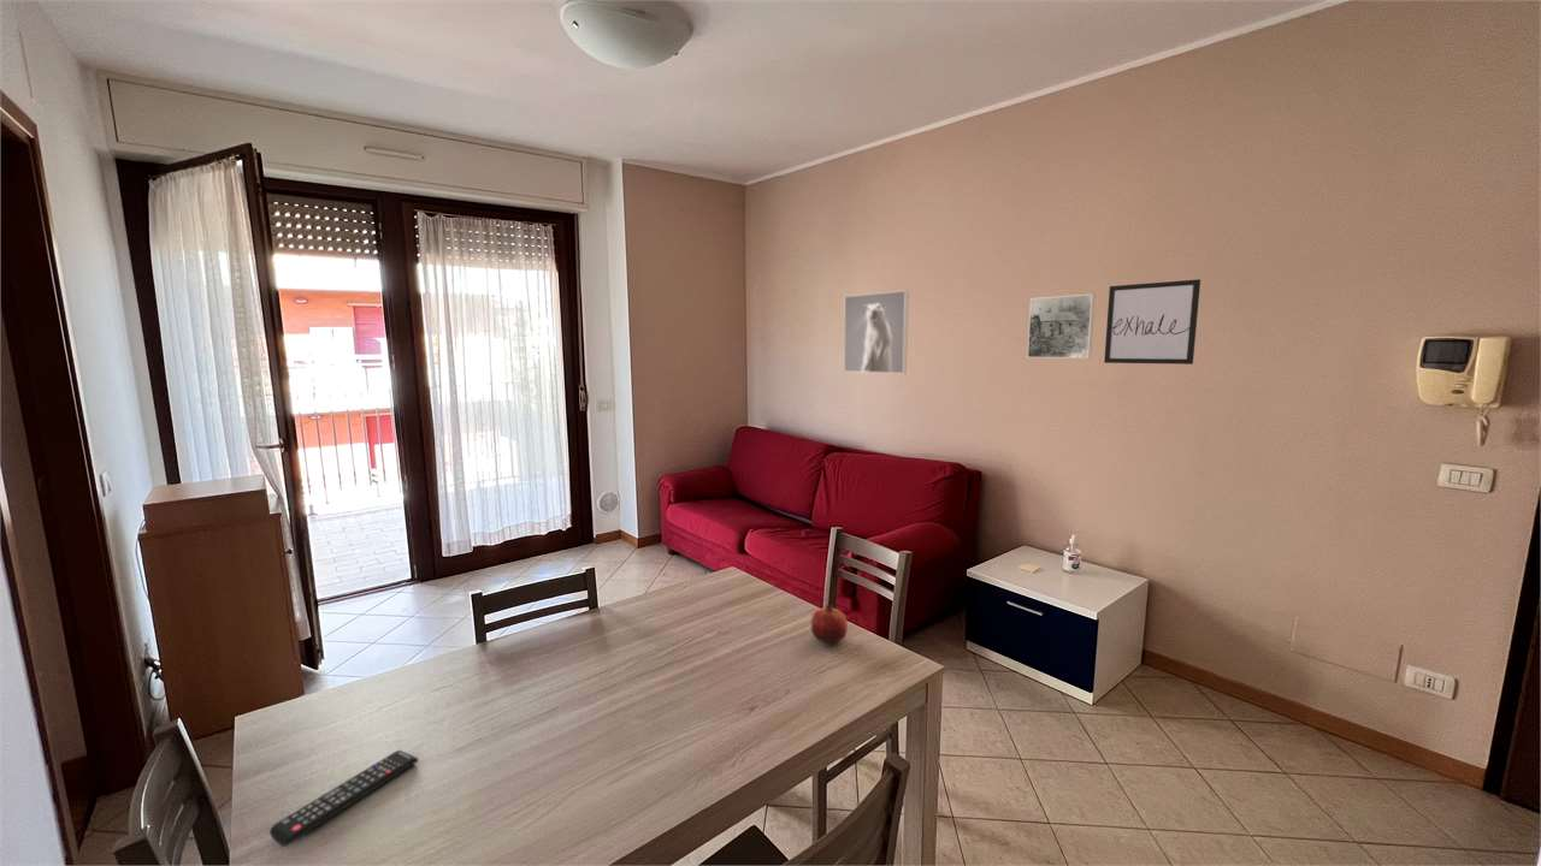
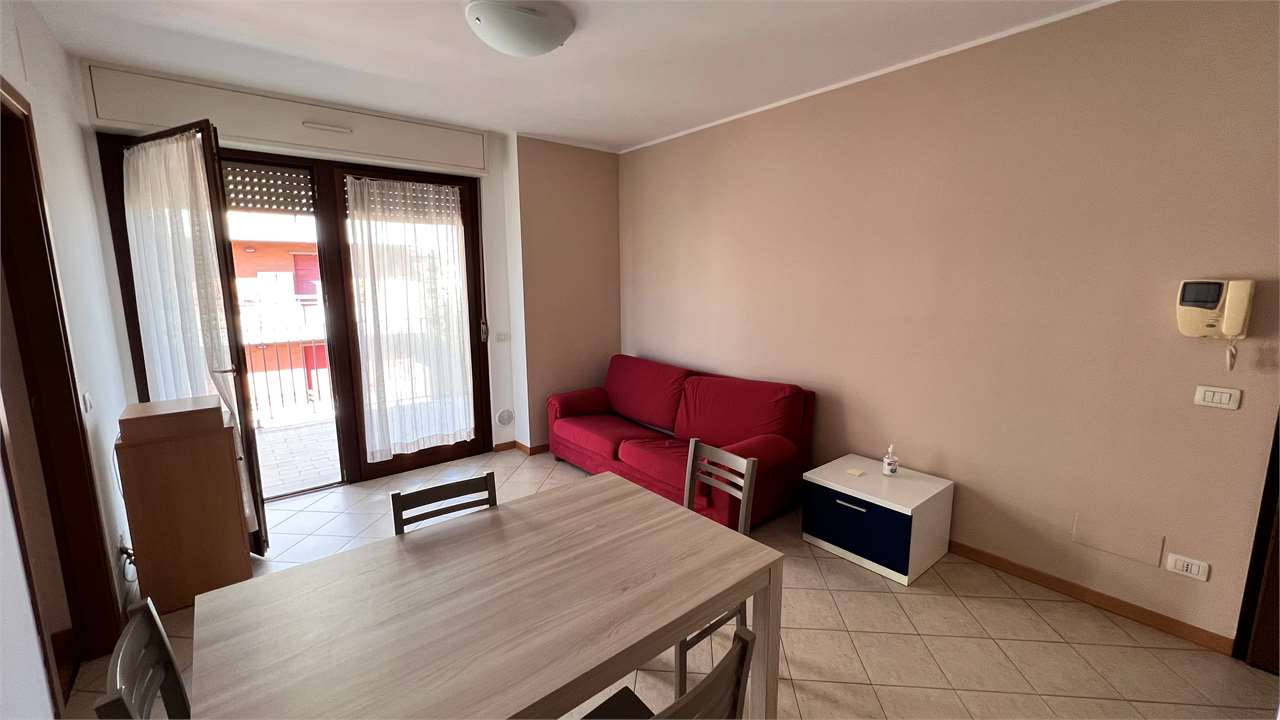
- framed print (874, 333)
- remote control (349, 793)
- fruit (828, 623)
- wall art (1149, 324)
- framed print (1059, 327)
